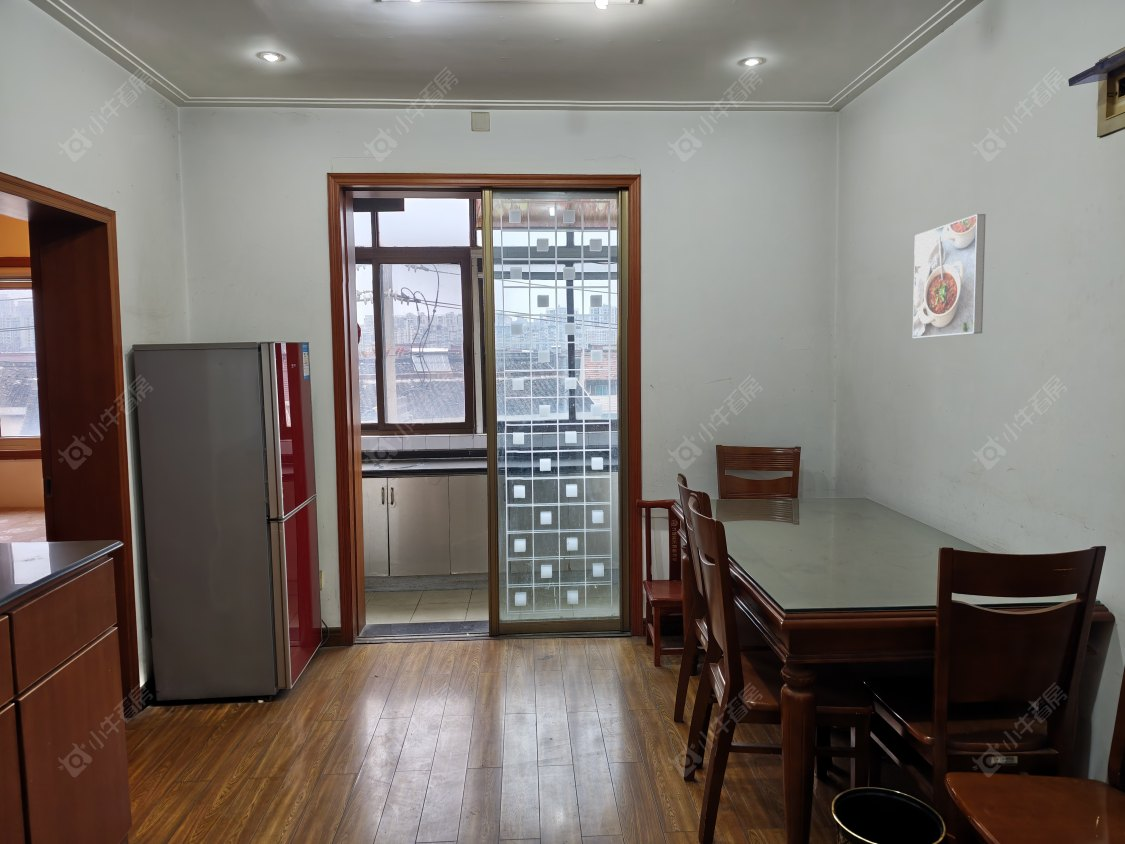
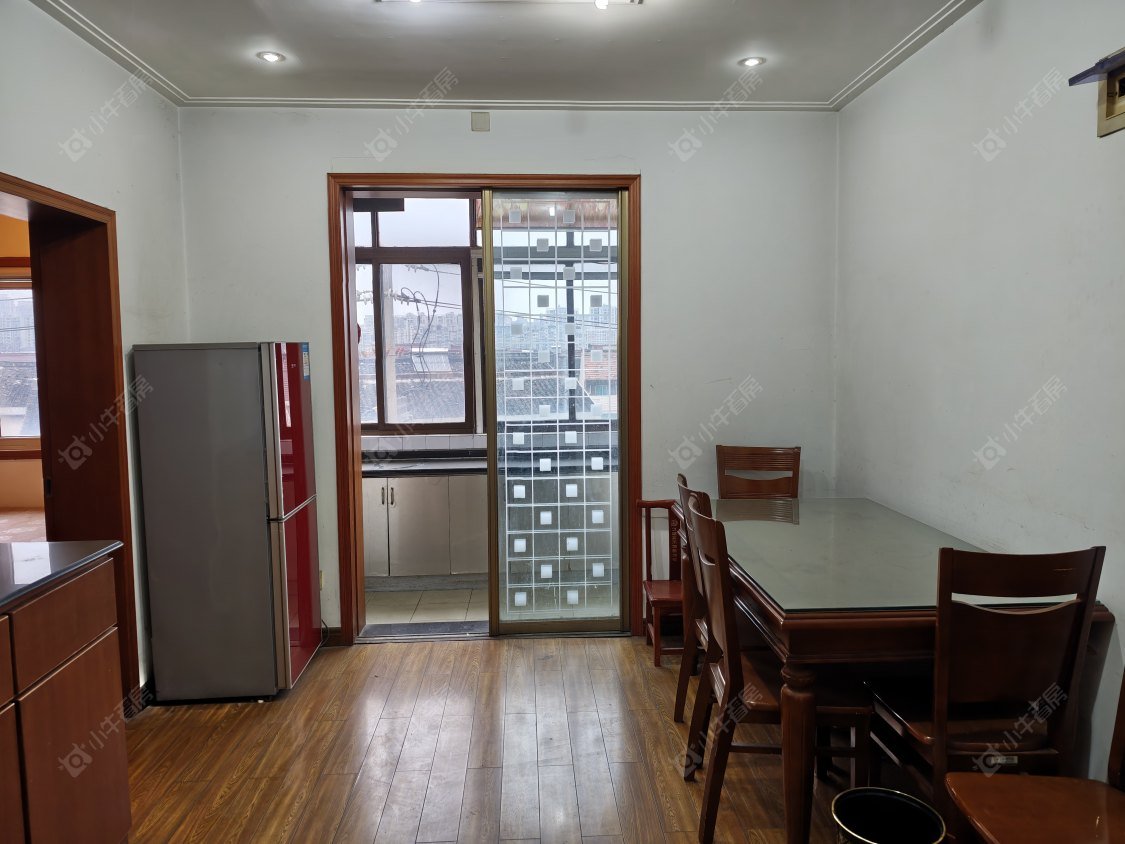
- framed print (946, 280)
